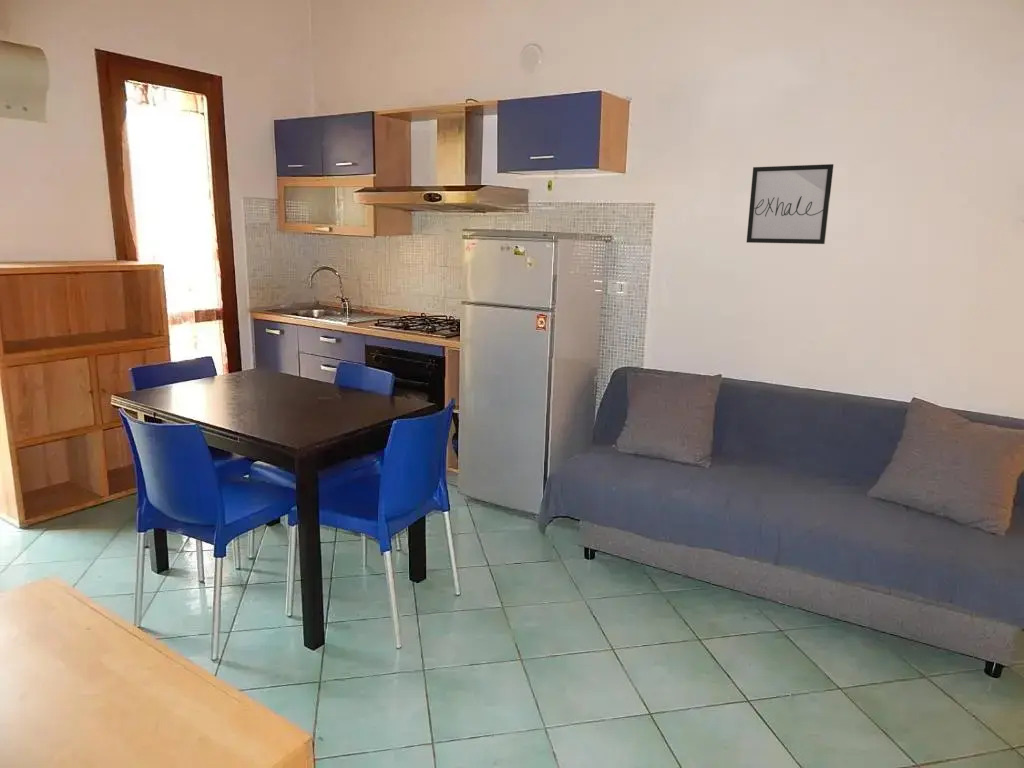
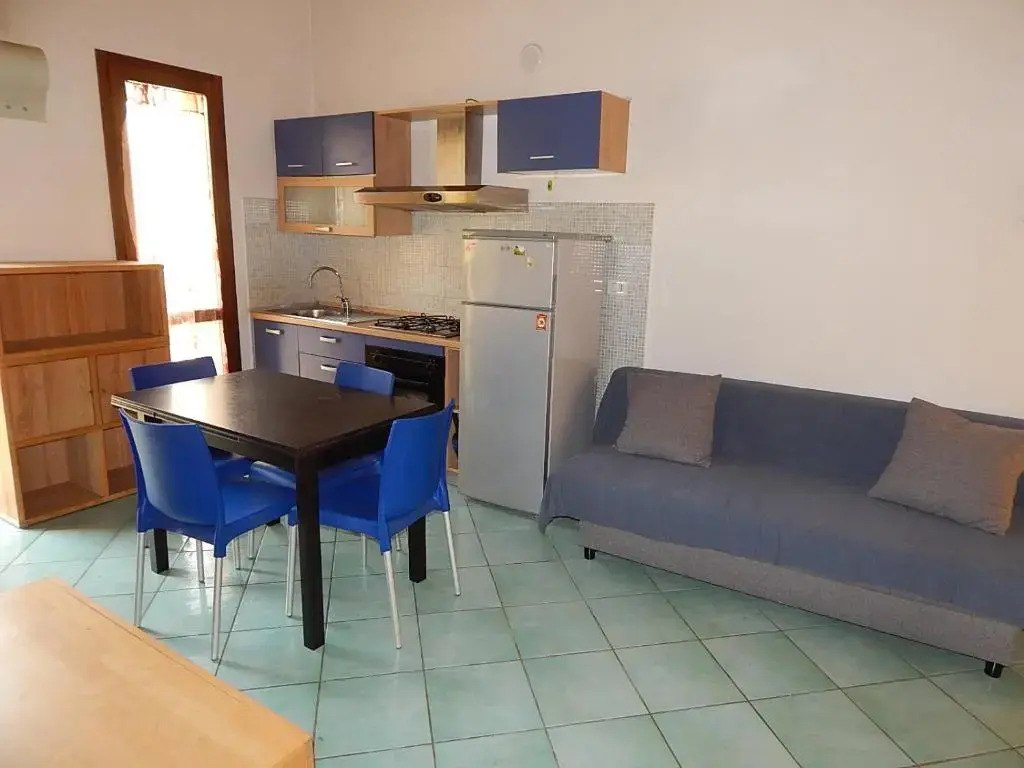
- wall art (788, 204)
